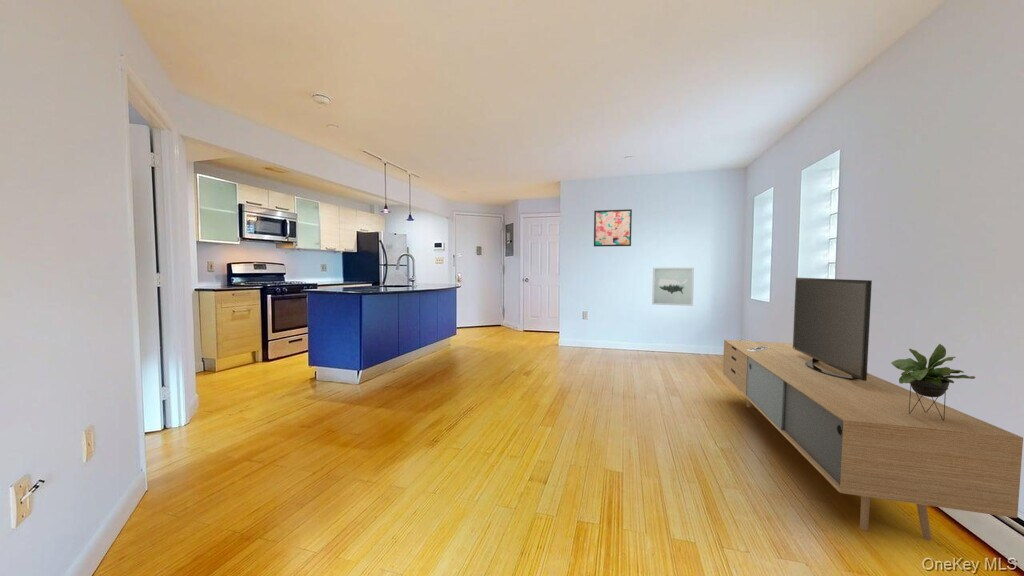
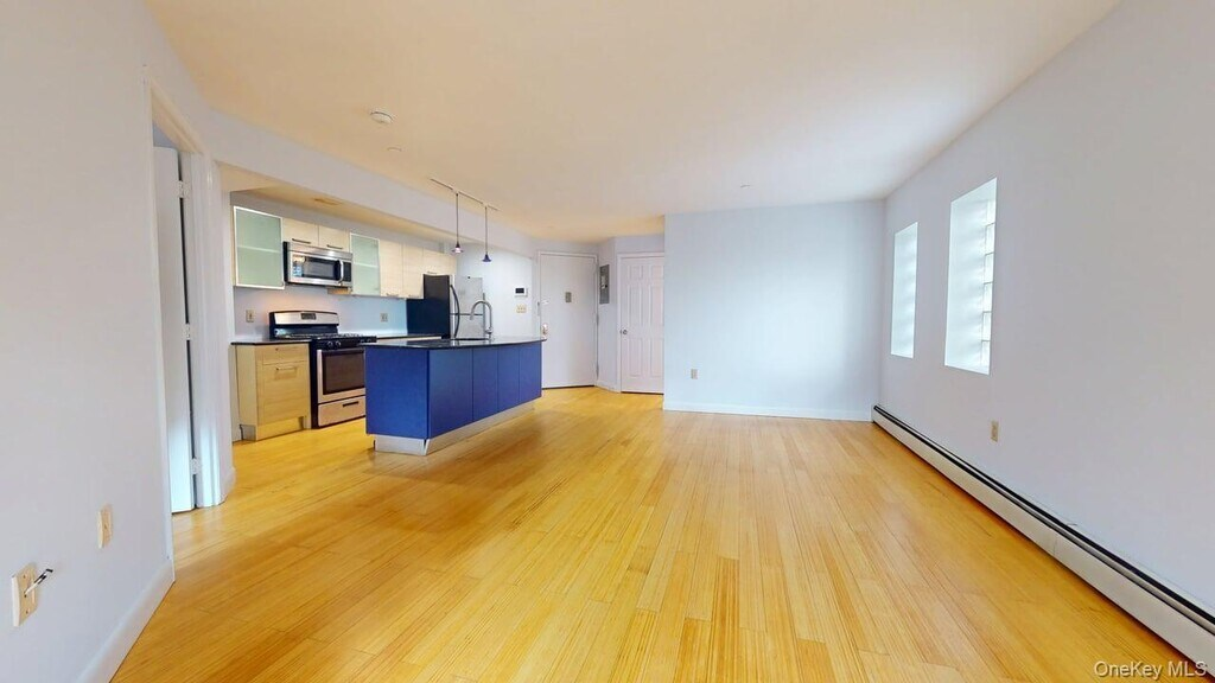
- wall art (612, 228)
- wall art (672, 286)
- media console (815, 366)
